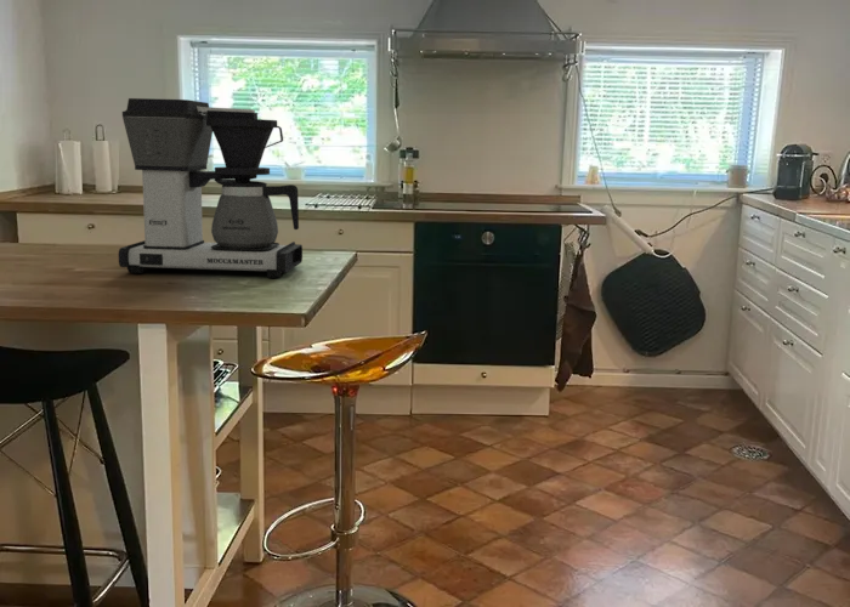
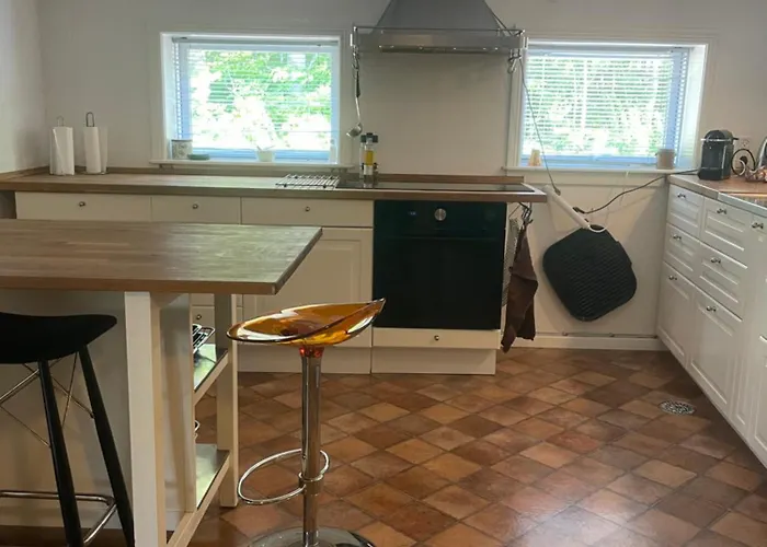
- coffee maker (217, 182)
